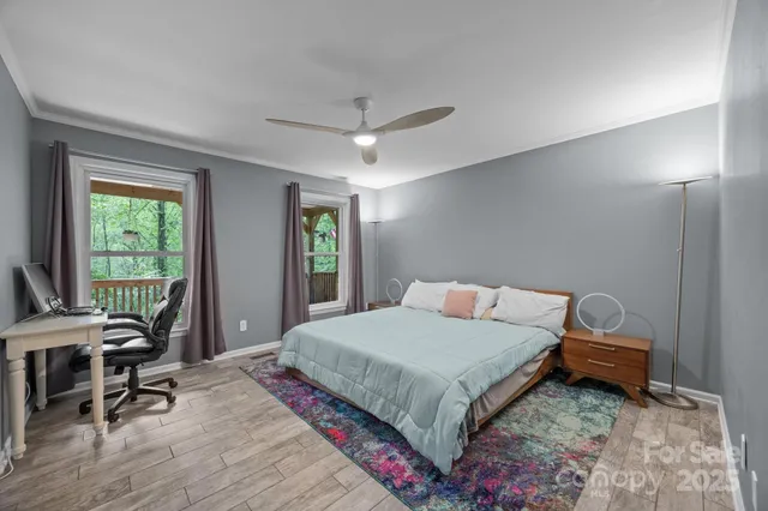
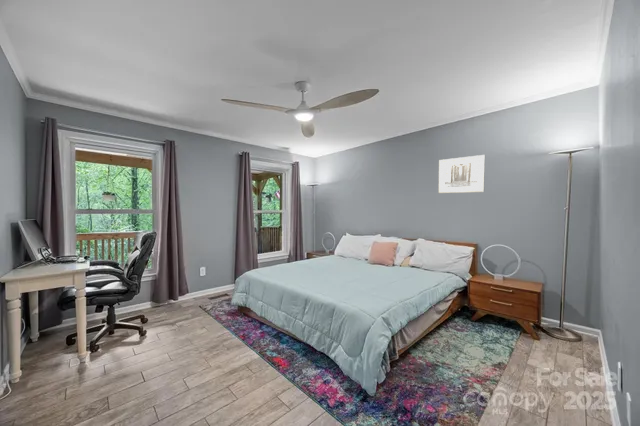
+ wall art (460, 175)
